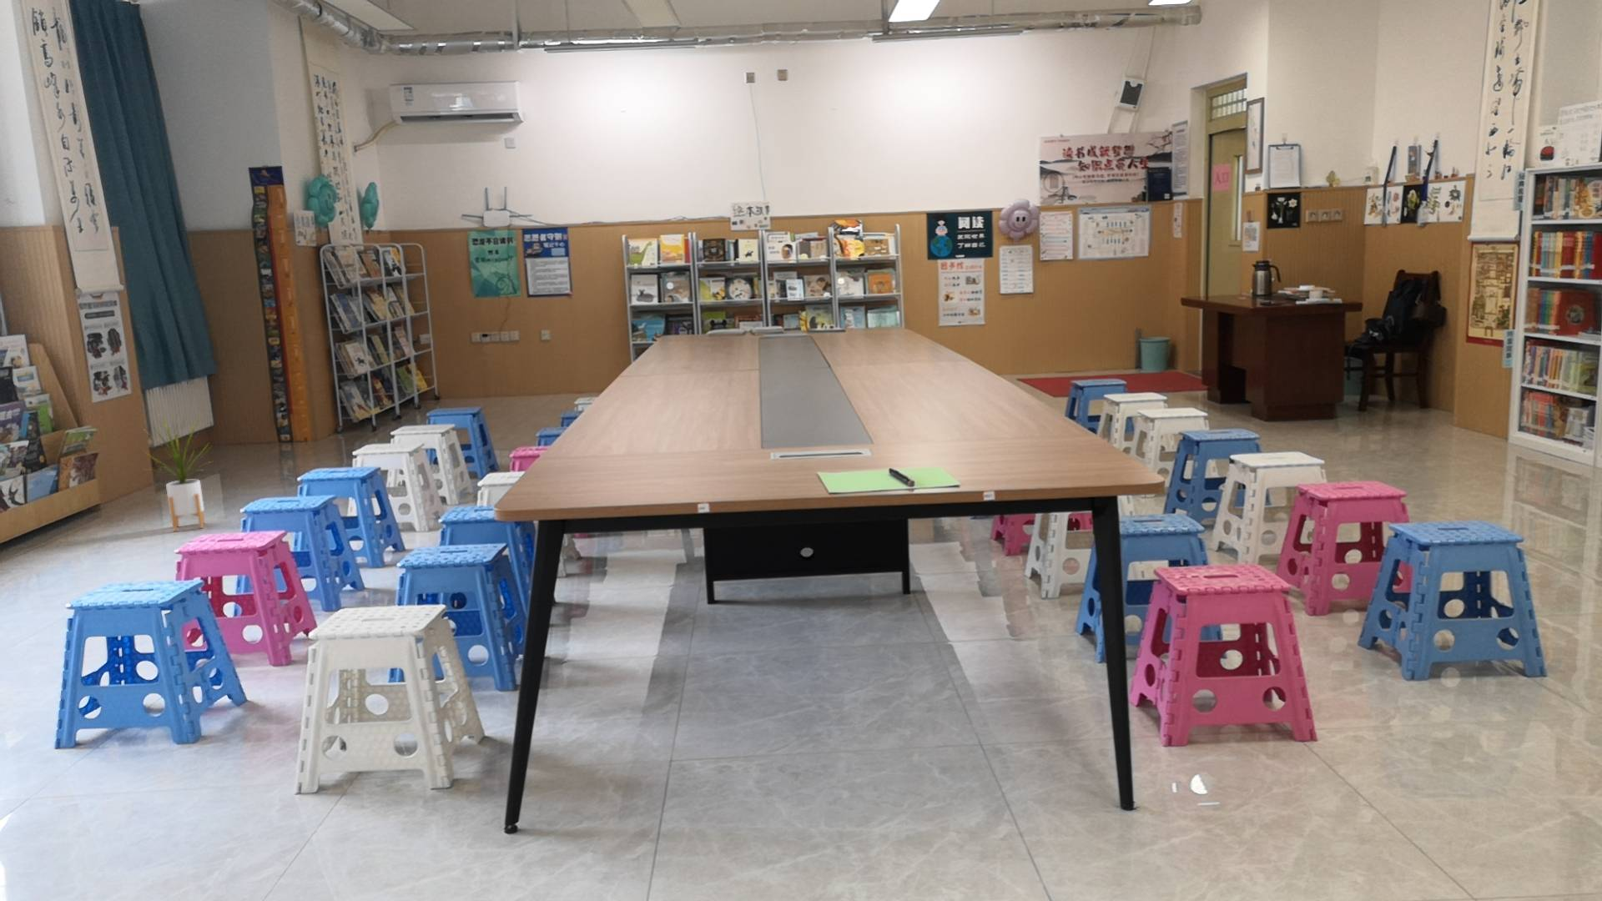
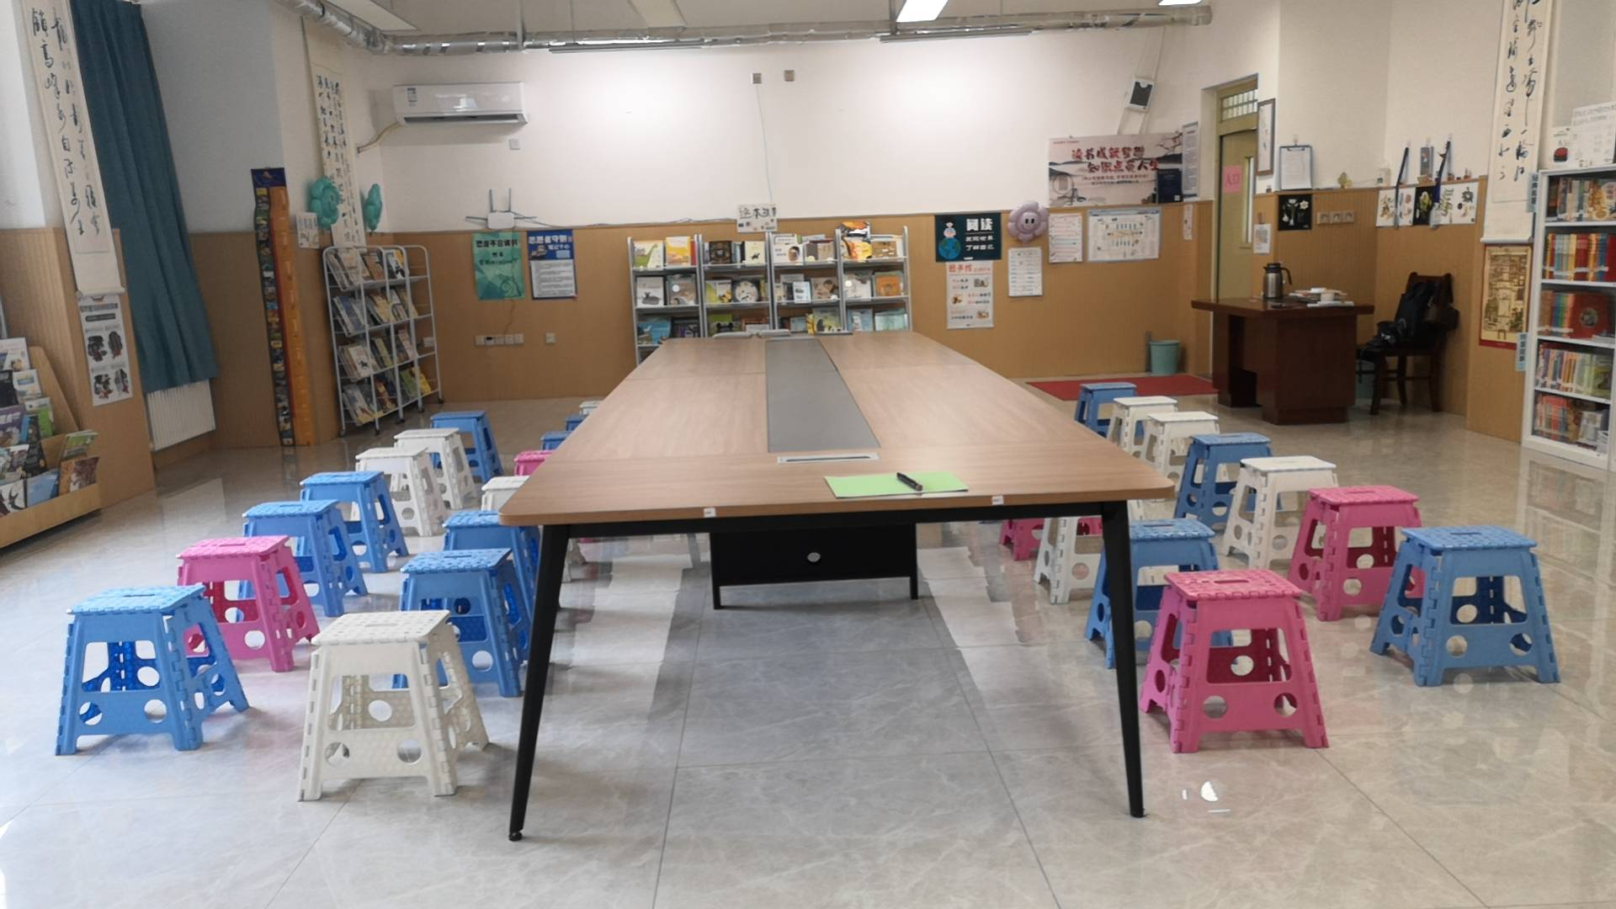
- house plant (182, 468)
